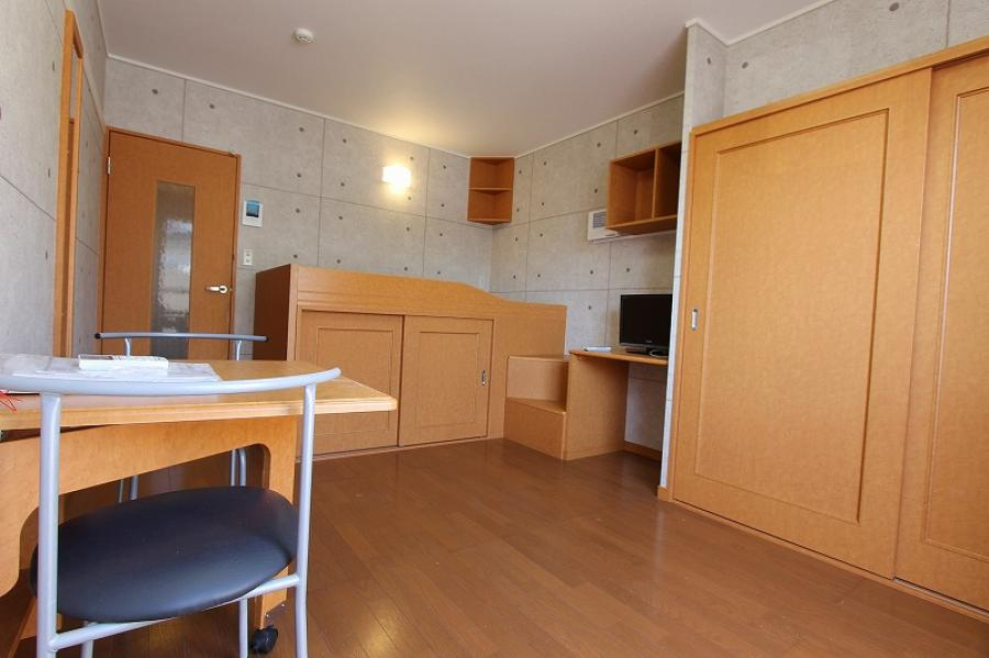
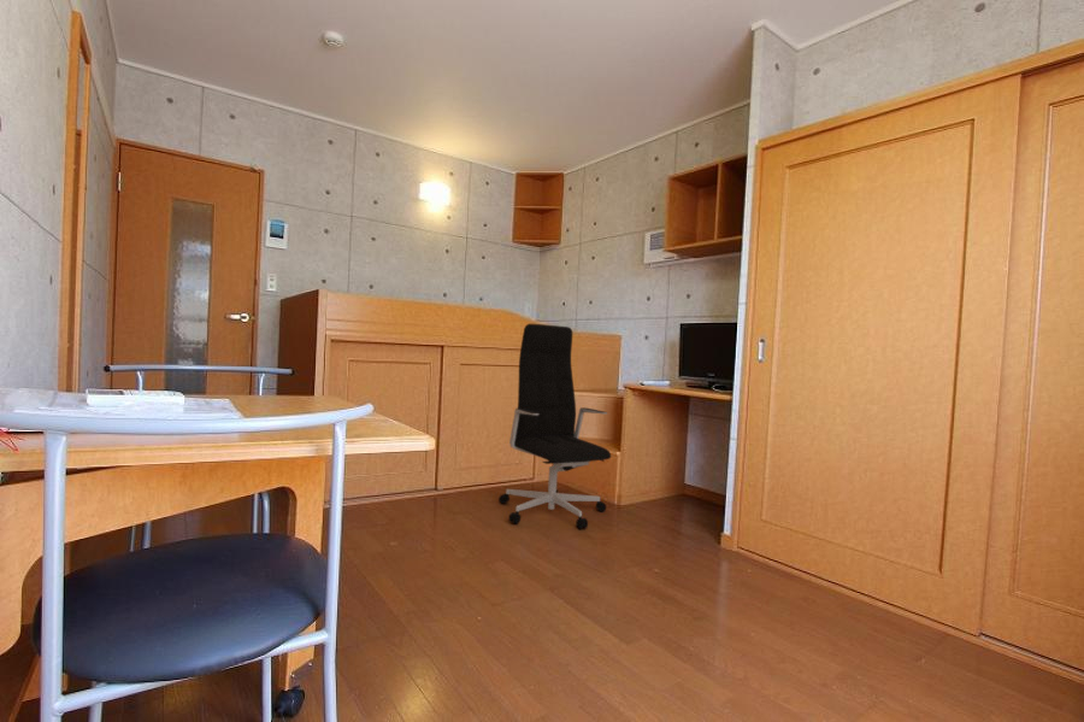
+ office chair (558, 418)
